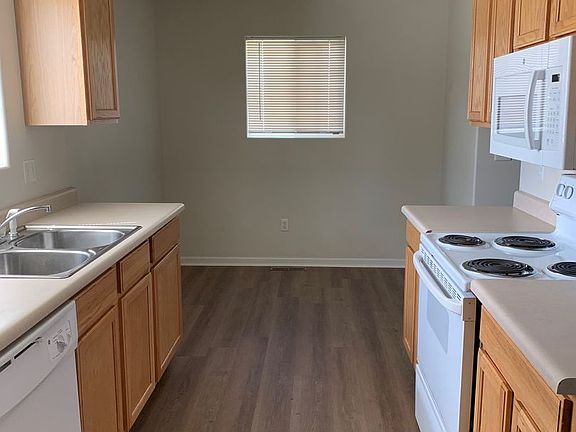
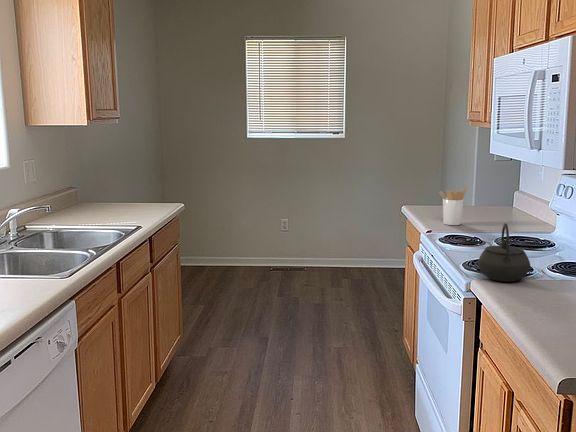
+ utensil holder (453, 206)
+ kettle (504, 250)
